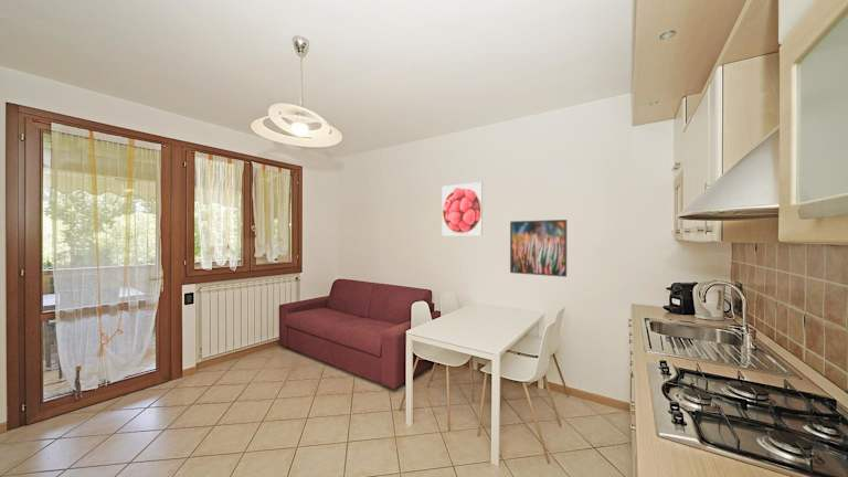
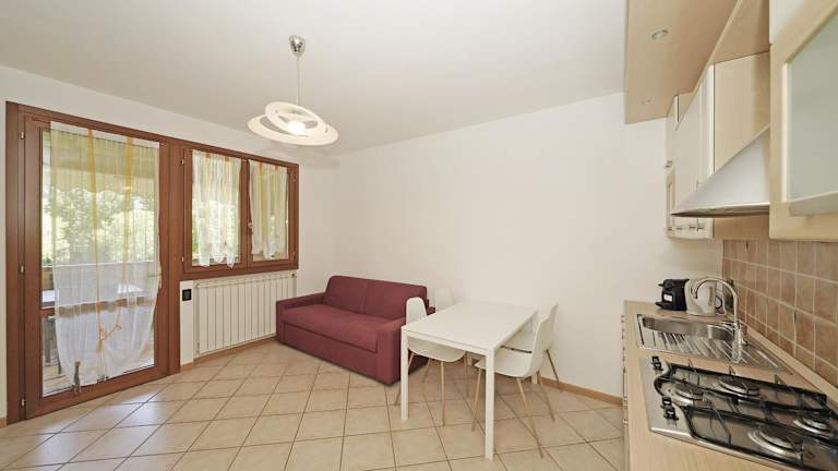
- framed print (460, 210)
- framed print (537, 247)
